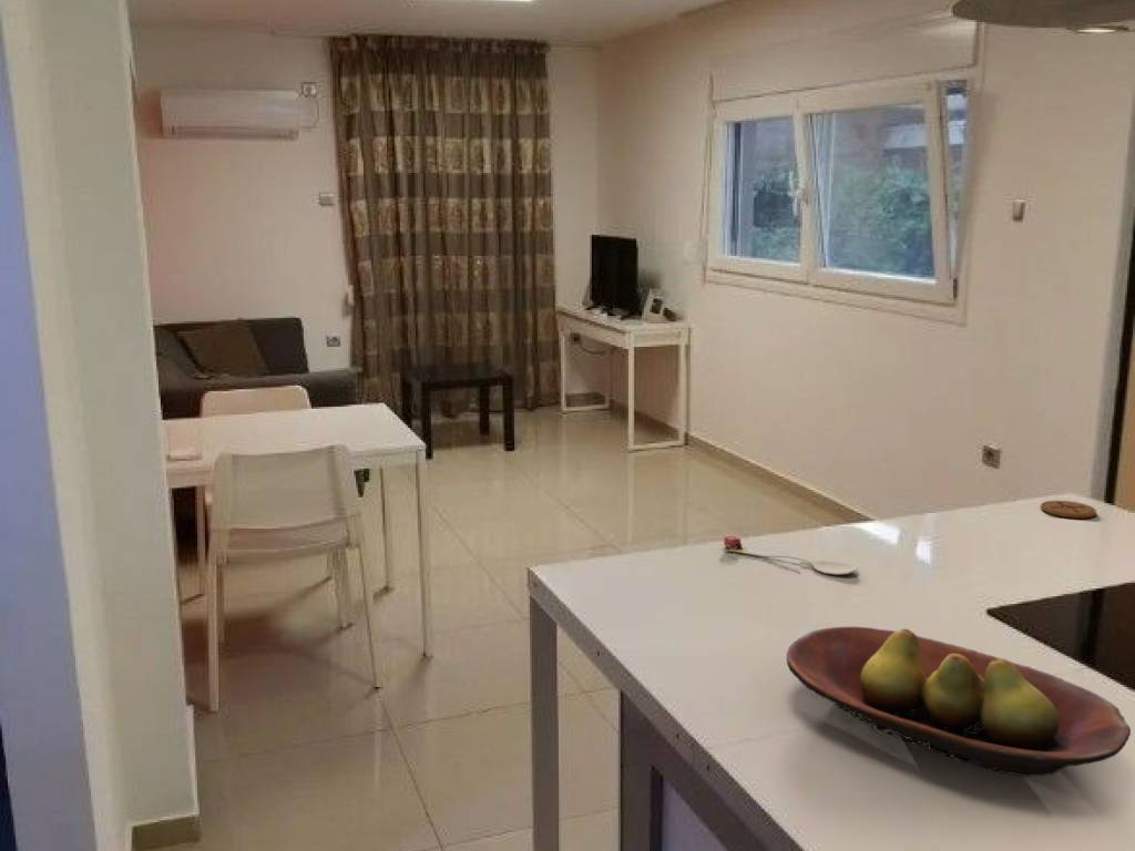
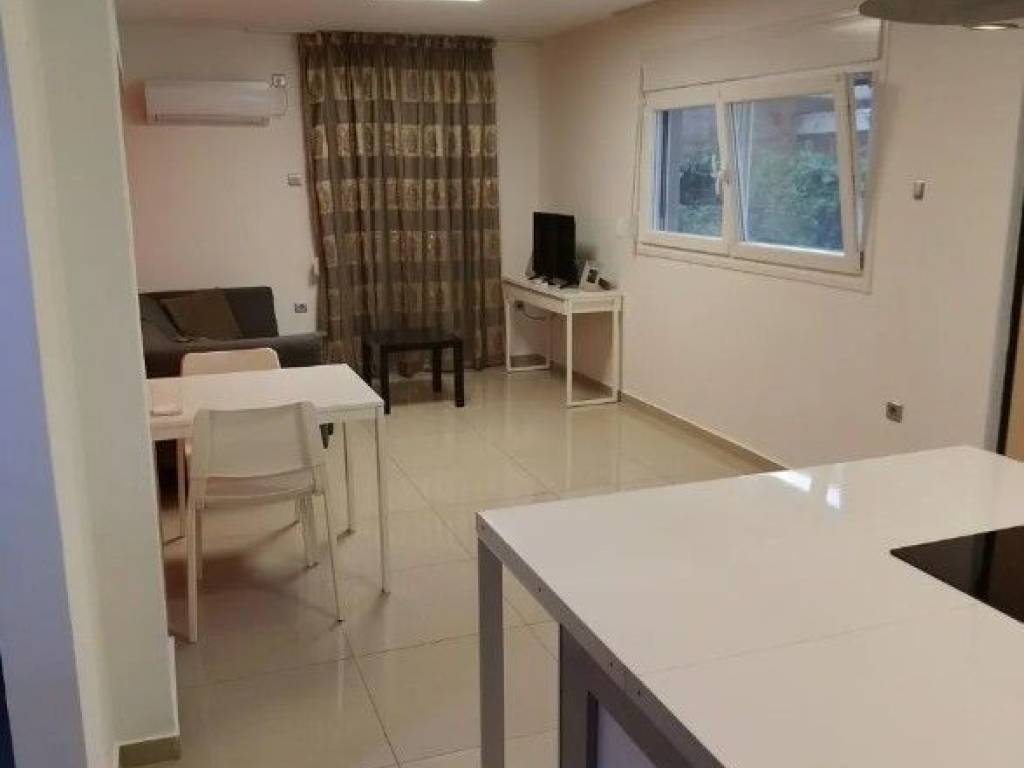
- spoon (787, 555)
- coaster (1067, 509)
- fruit bowl (944, 688)
